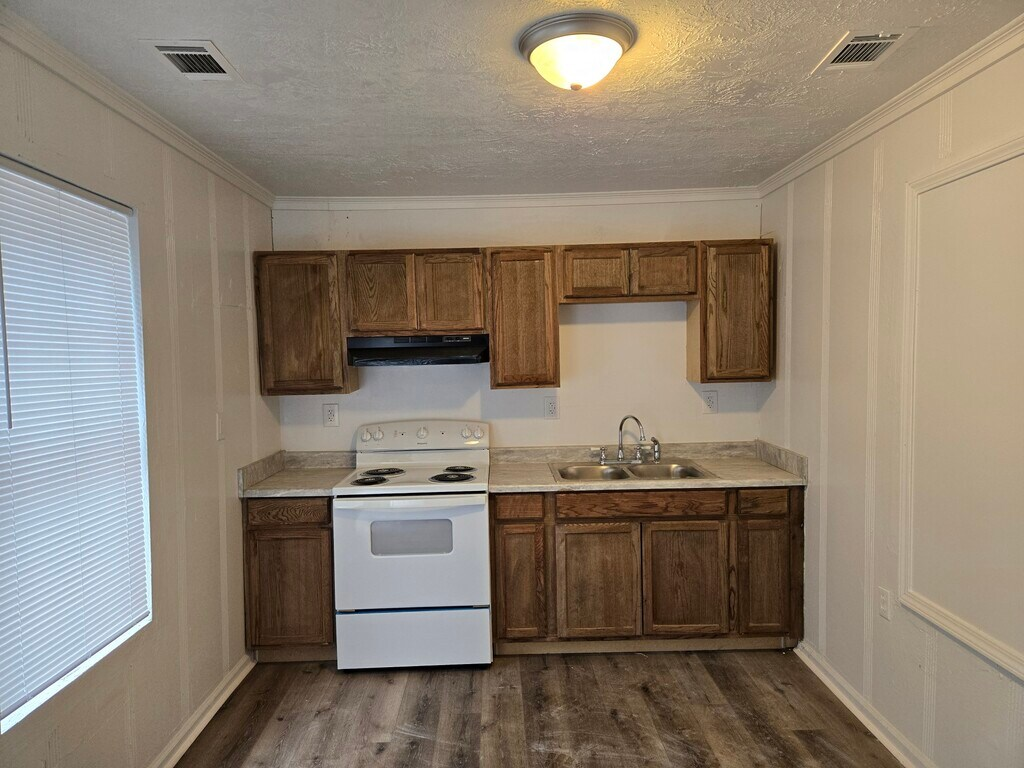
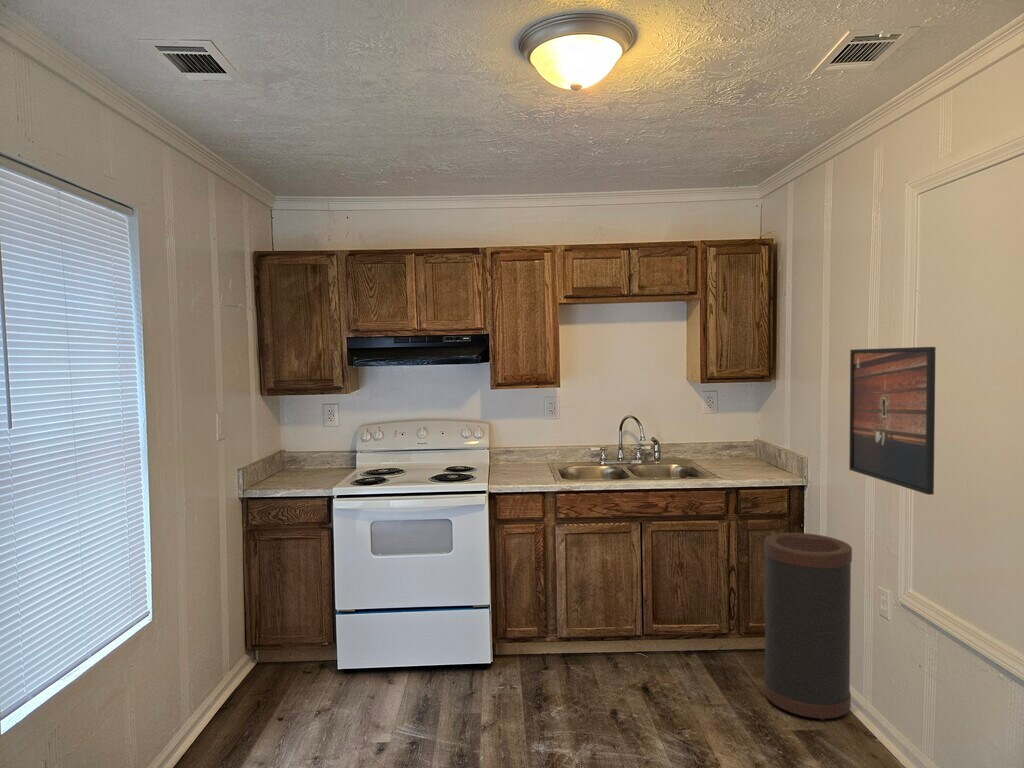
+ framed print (887, 414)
+ trash can (806, 622)
